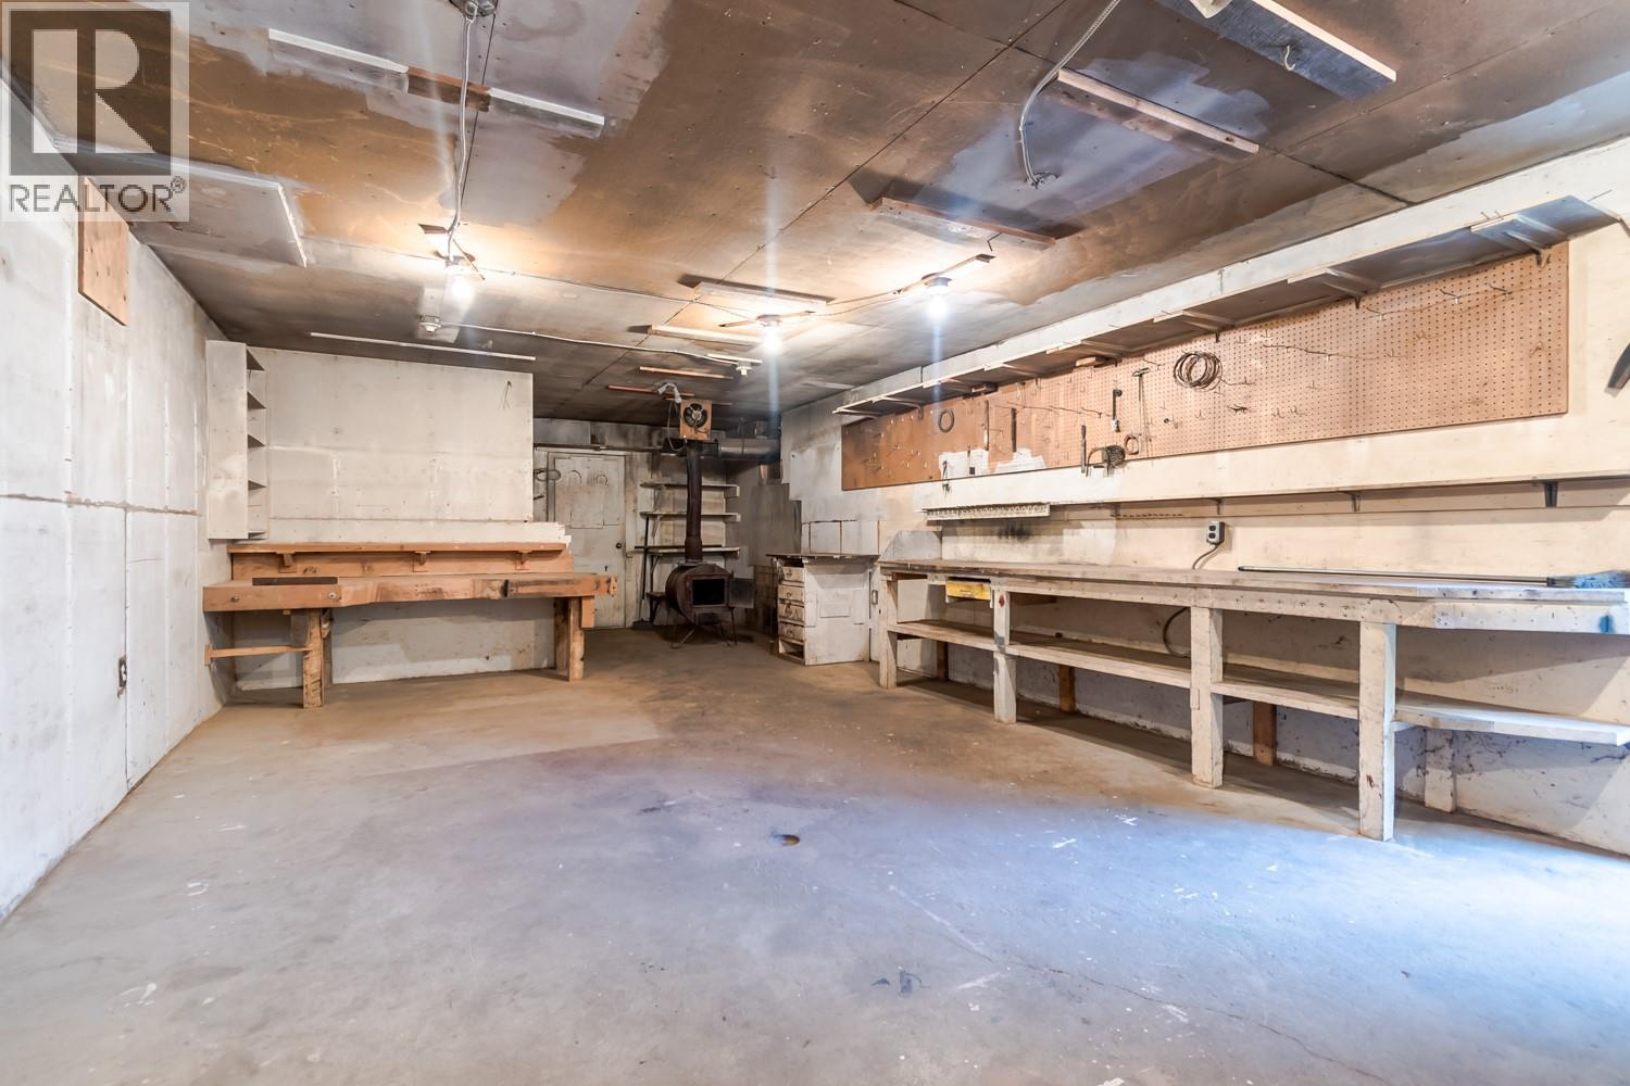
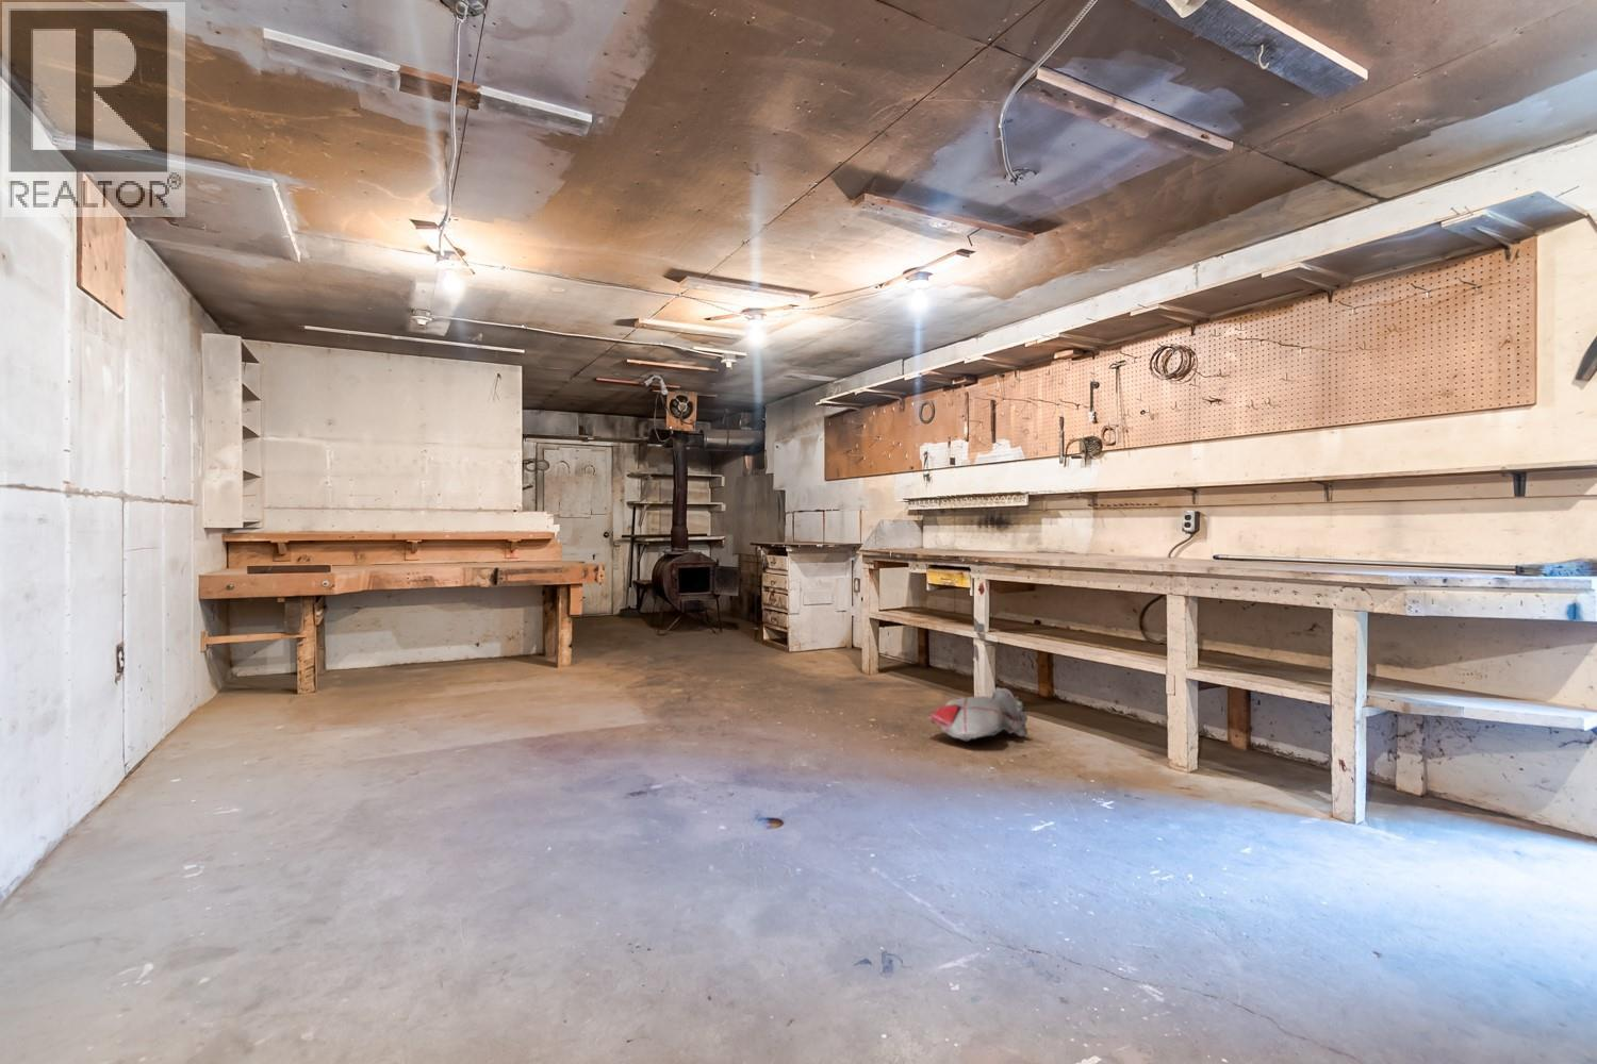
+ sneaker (979, 714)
